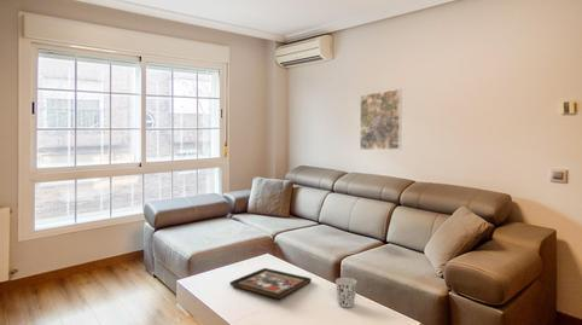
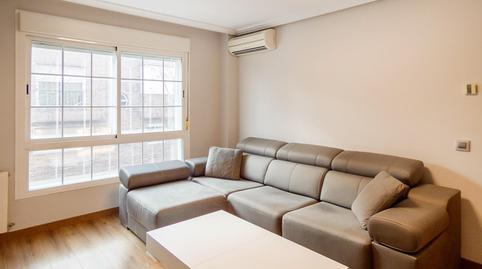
- cup (345, 292)
- decorative tray (270, 282)
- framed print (379, 121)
